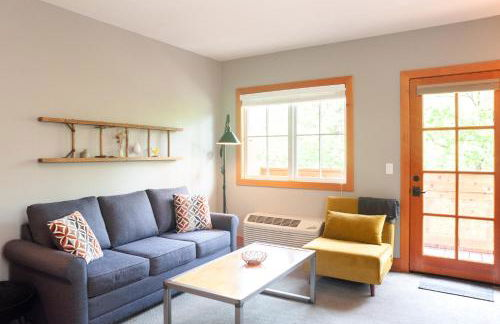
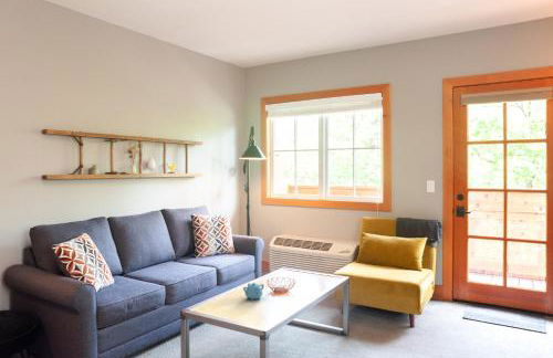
+ teapot (253, 291)
